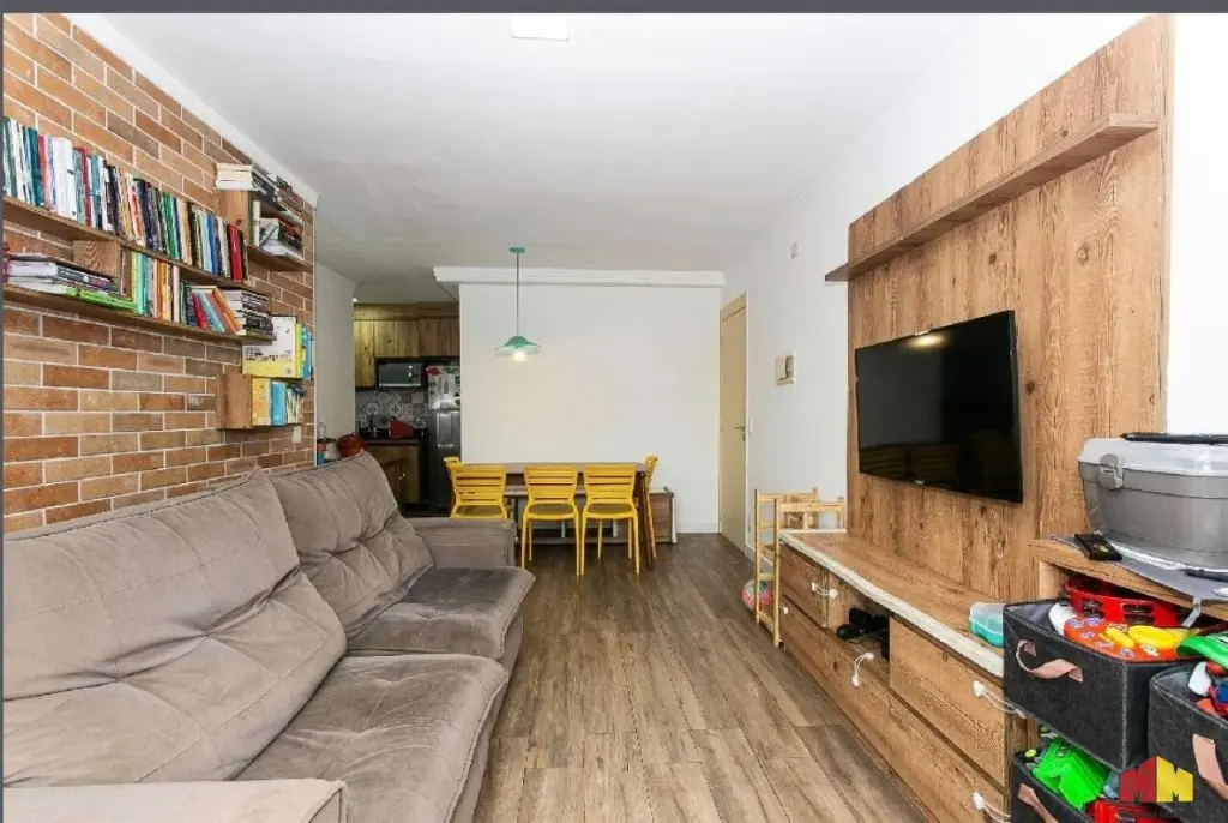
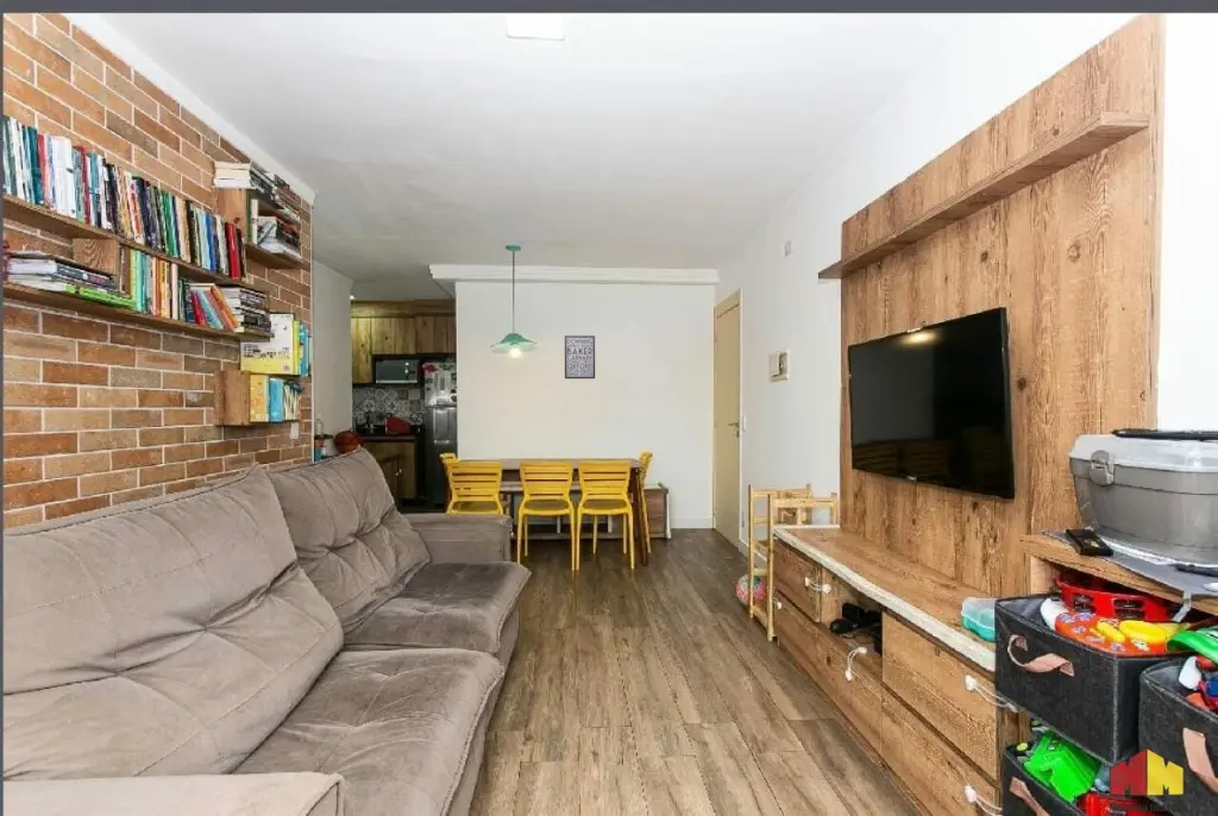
+ wall art (579, 357)
